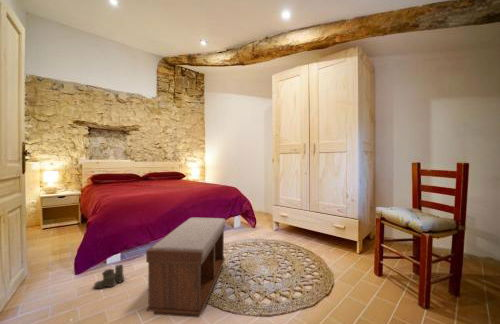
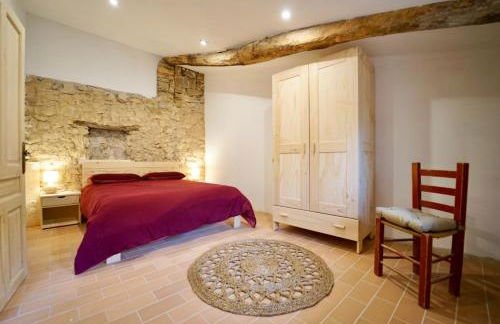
- bench (194, 257)
- boots (112, 274)
